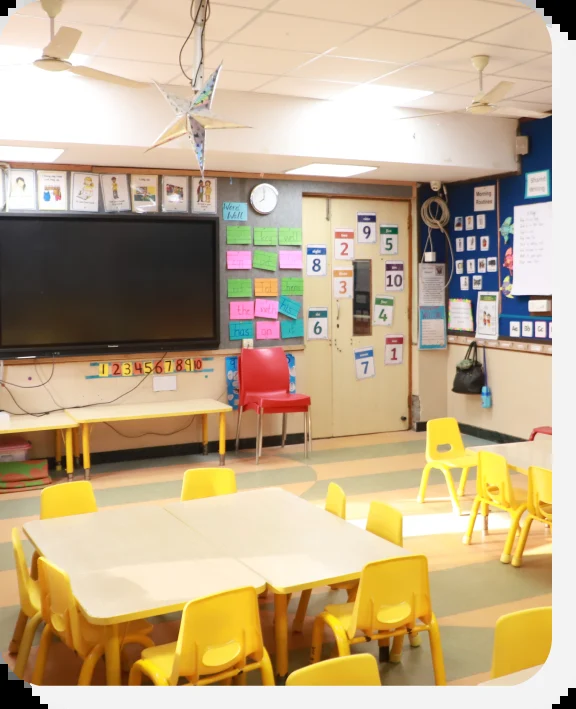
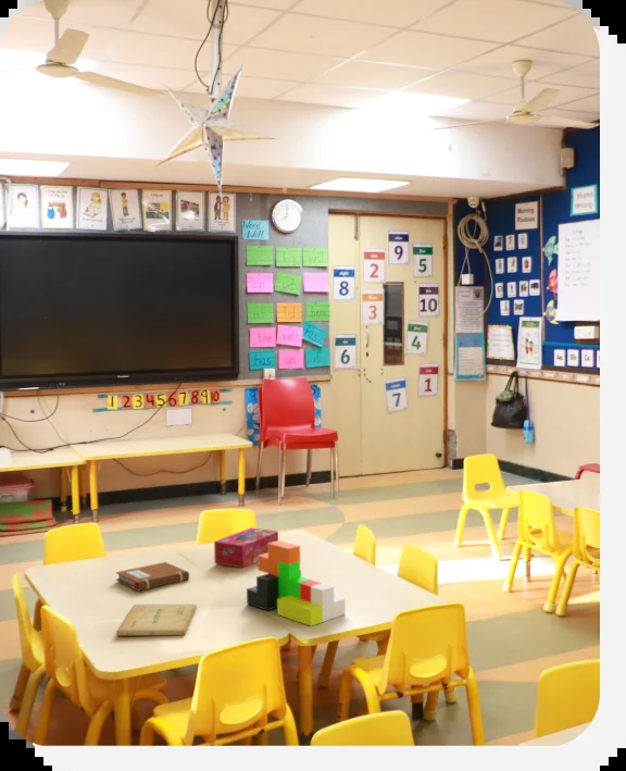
+ toy blocks (295, 577)
+ tissue box (247, 547)
+ notebook (151, 576)
+ book (158, 619)
